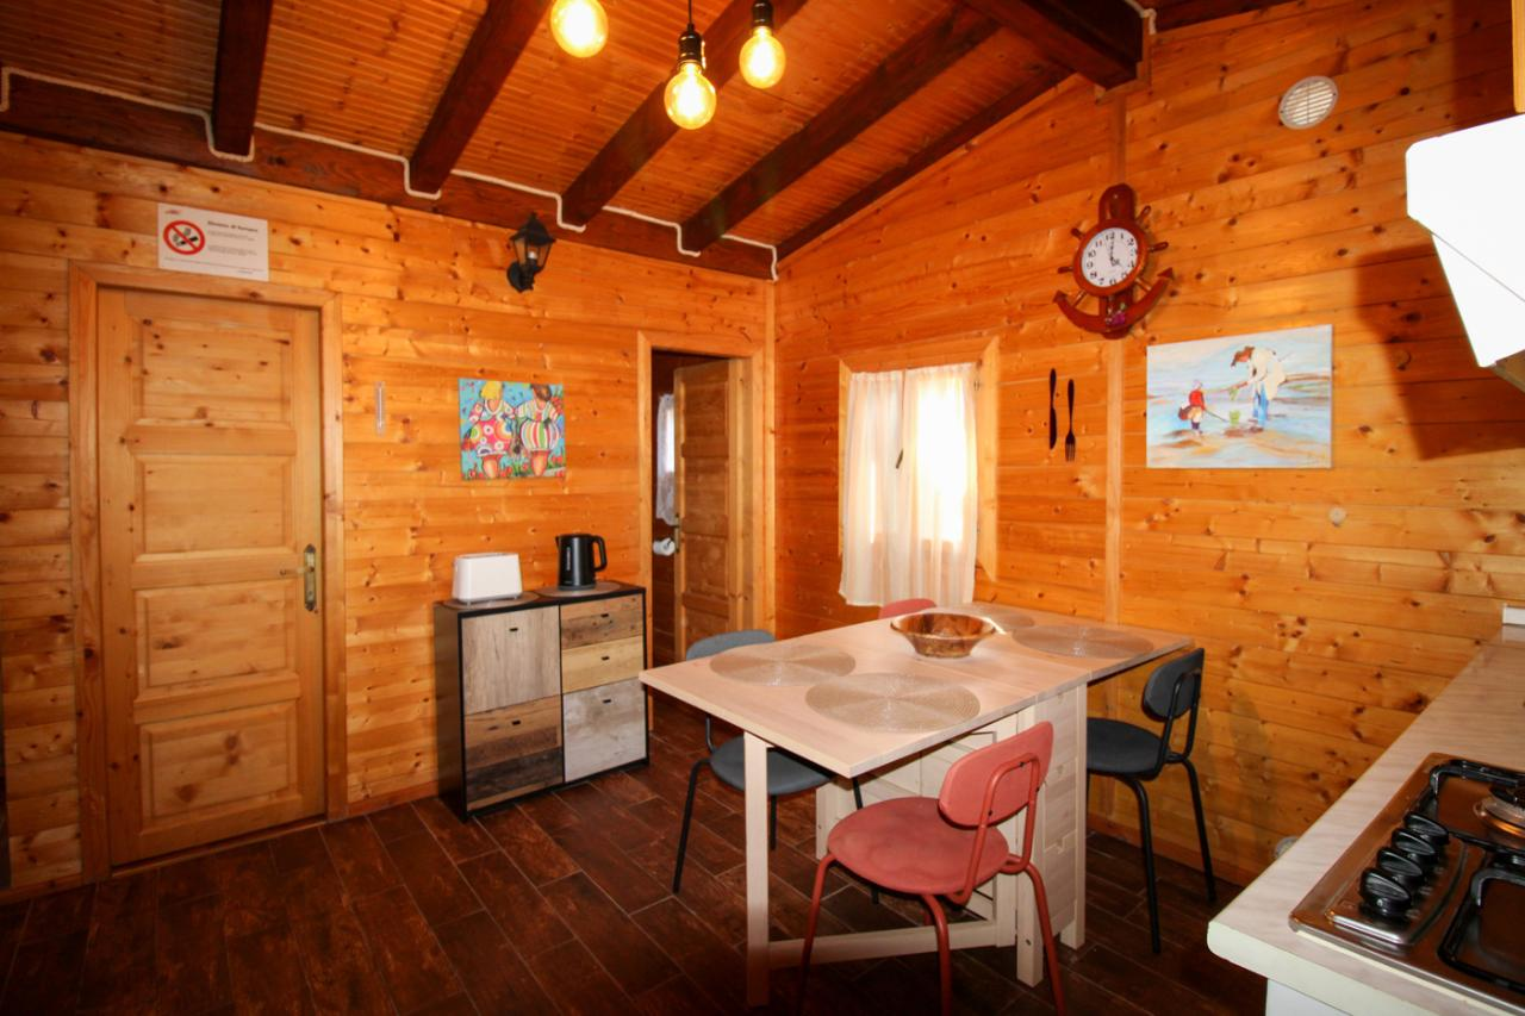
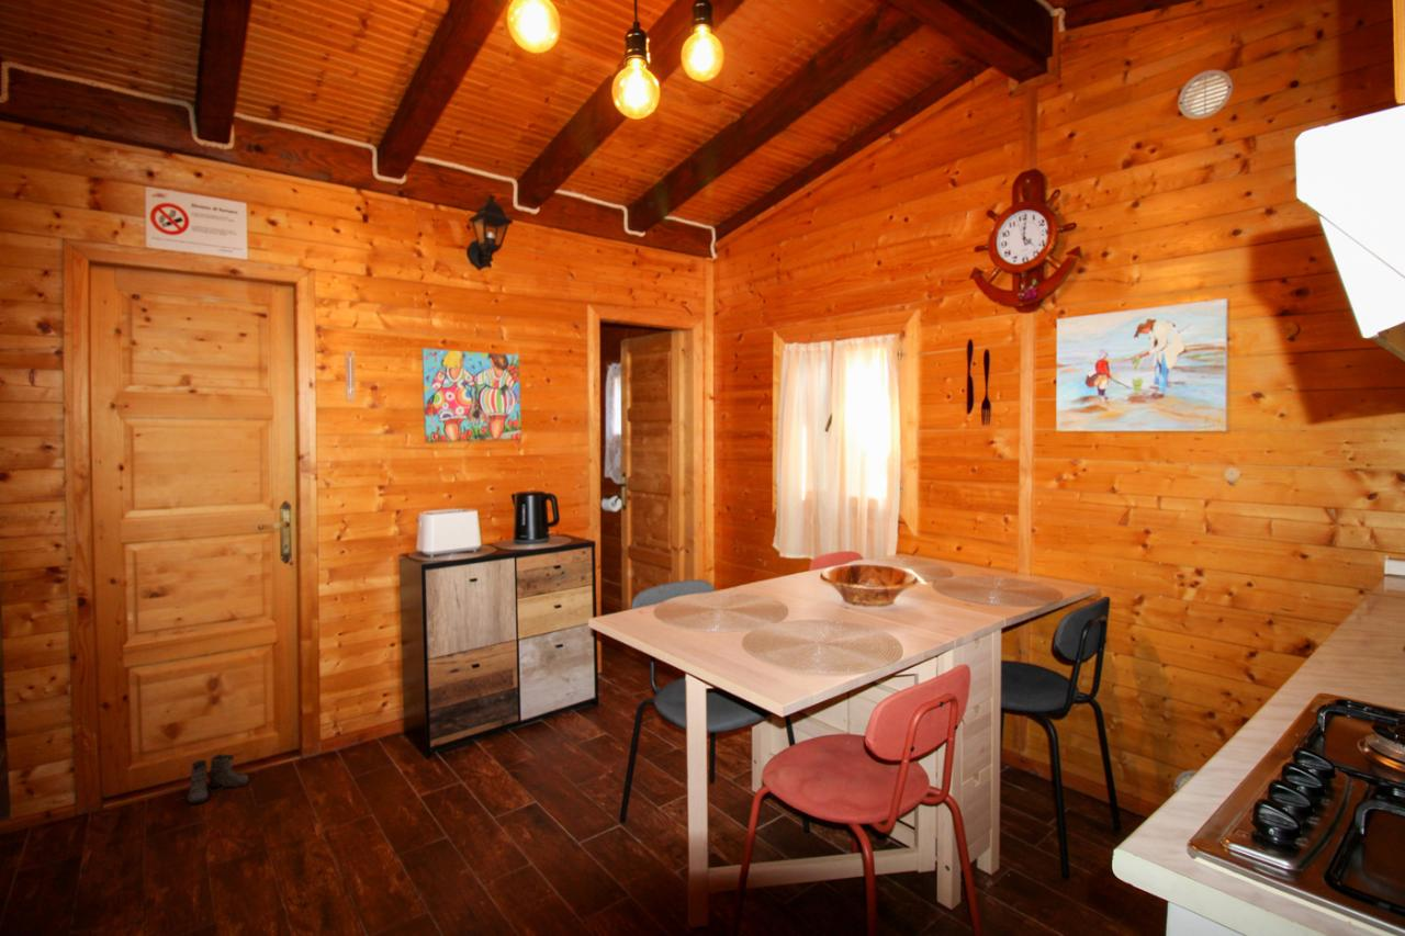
+ boots (212, 776)
